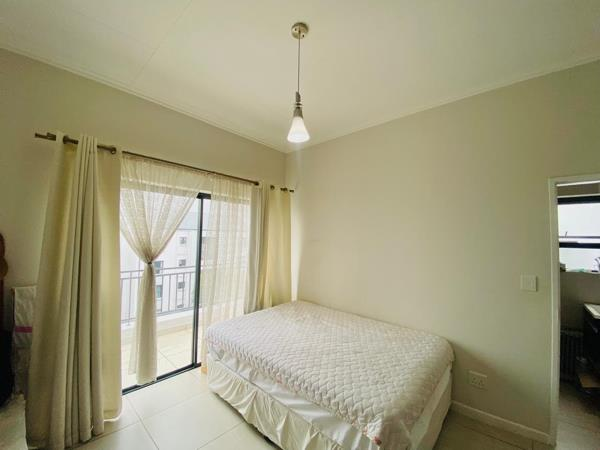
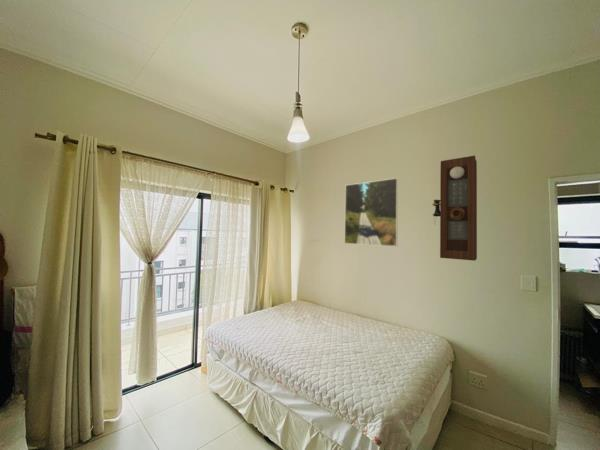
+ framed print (369, 213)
+ pendulum clock (452, 209)
